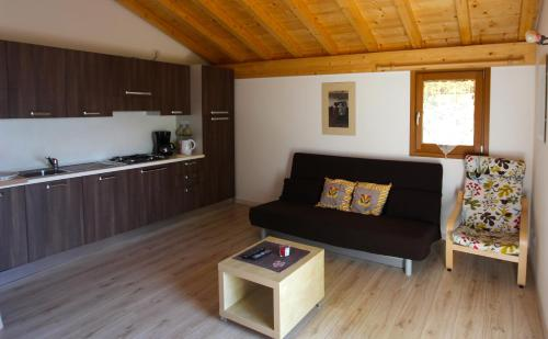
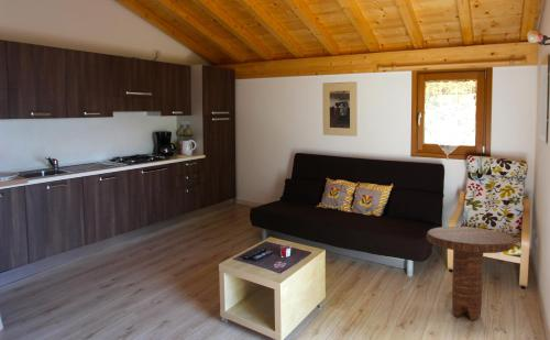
+ side table (468, 274)
